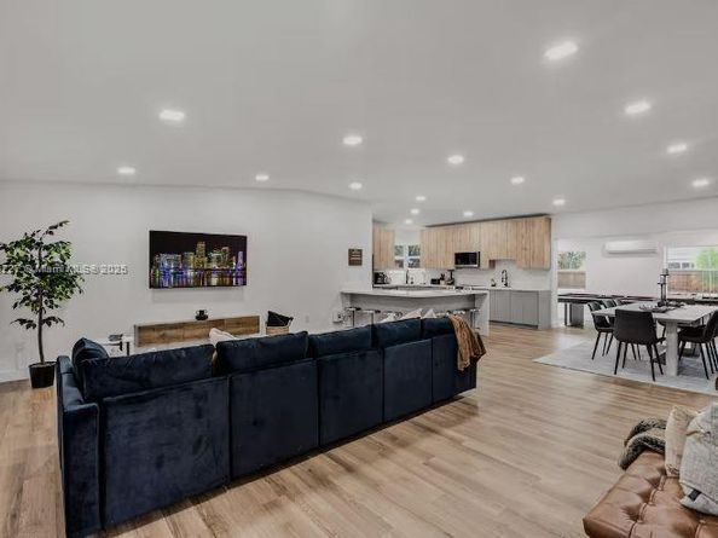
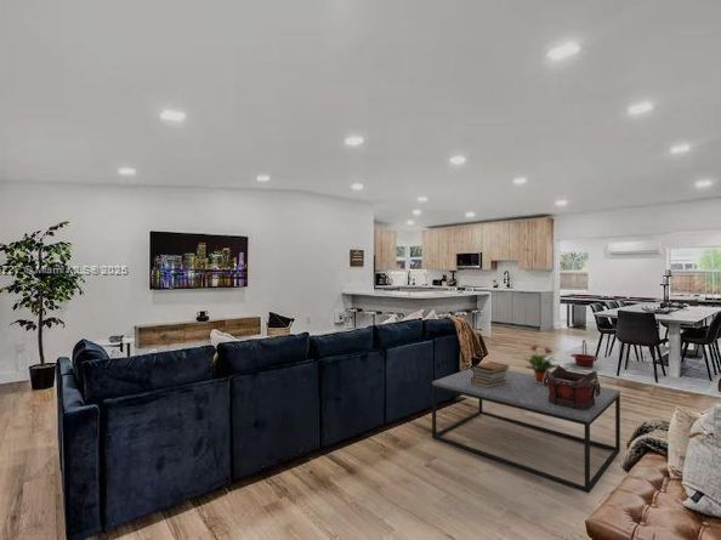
+ book stack (489, 374)
+ decorative container (570, 386)
+ basket (583, 352)
+ potted plant (540, 363)
+ coffee table (522, 409)
